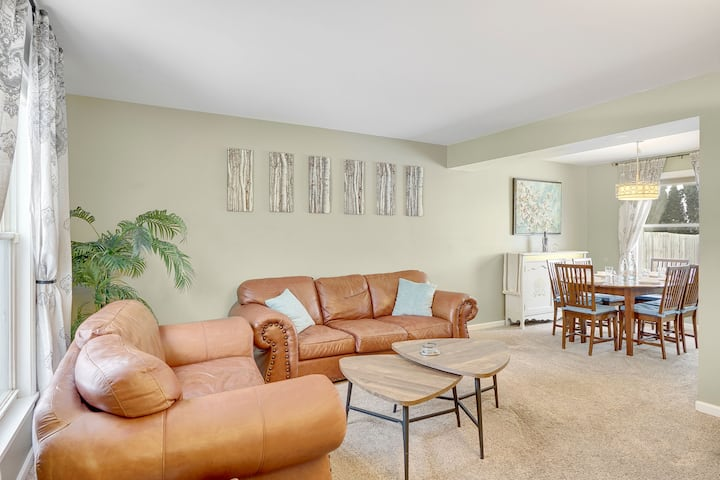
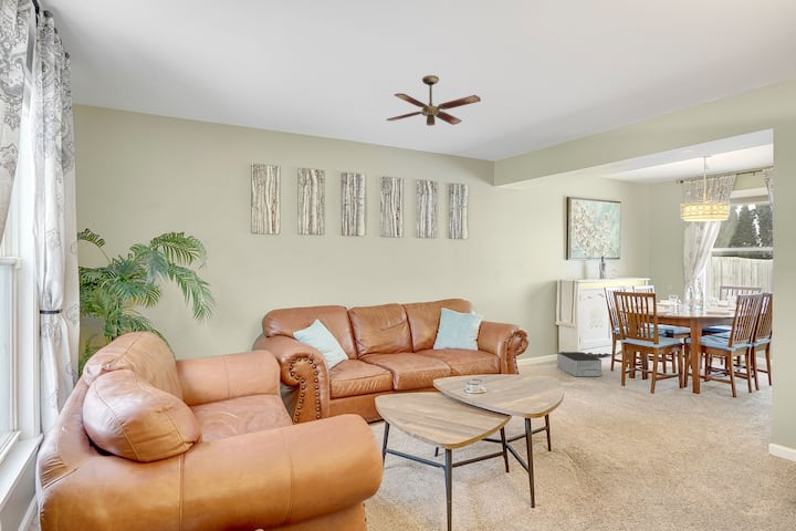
+ ceiling fan (430, 102)
+ storage bin (578, 363)
